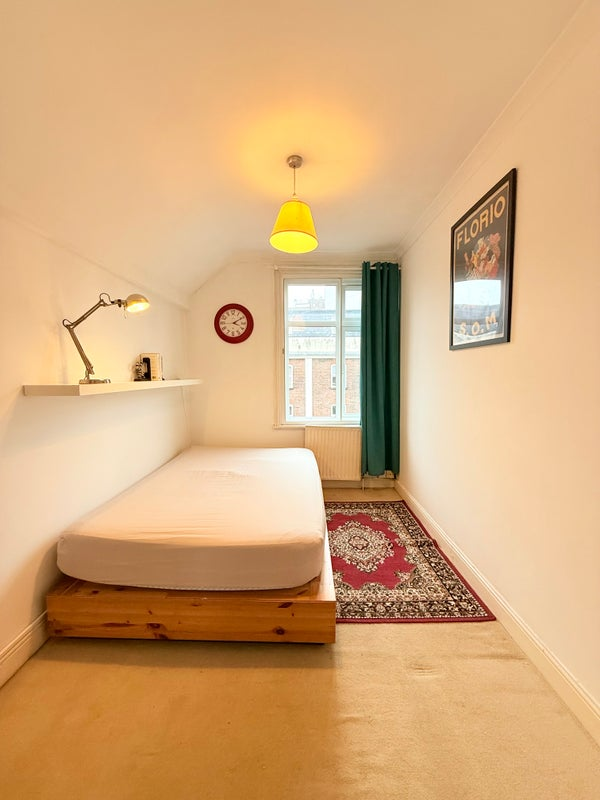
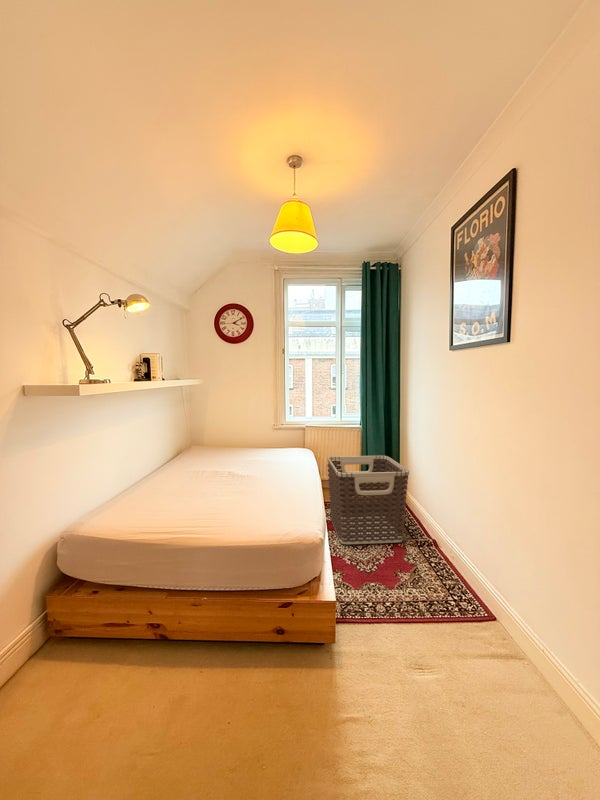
+ clothes hamper (364, 496)
